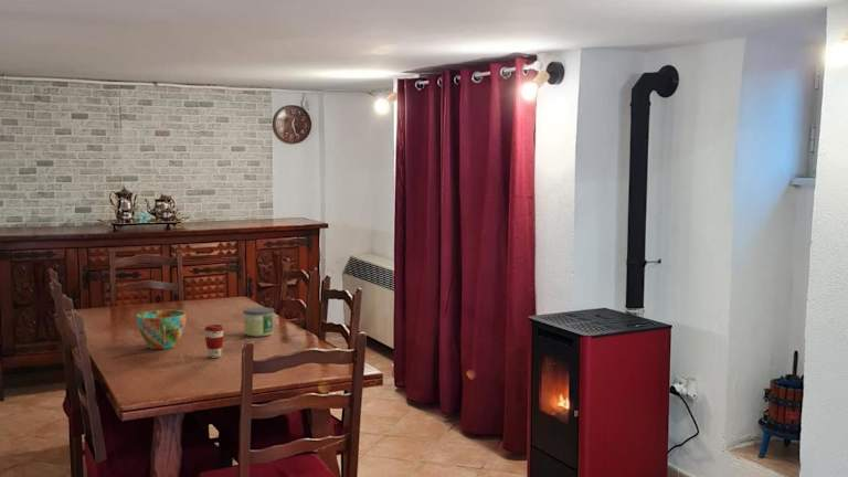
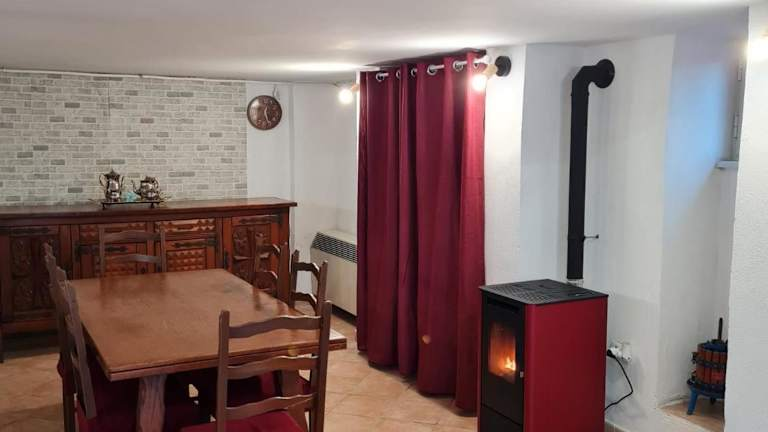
- cup (162, 331)
- coffee cup (214, 341)
- candle (258, 321)
